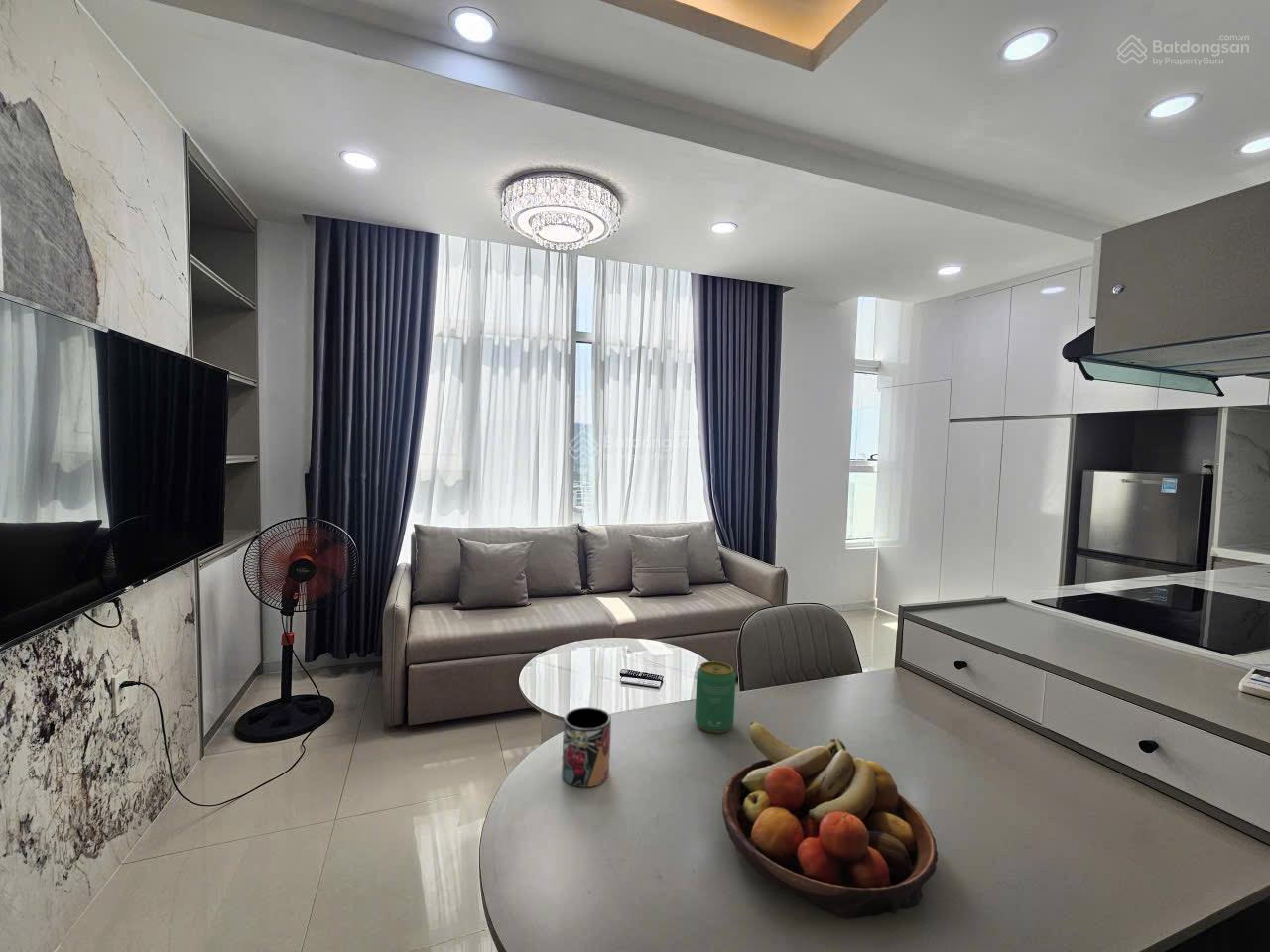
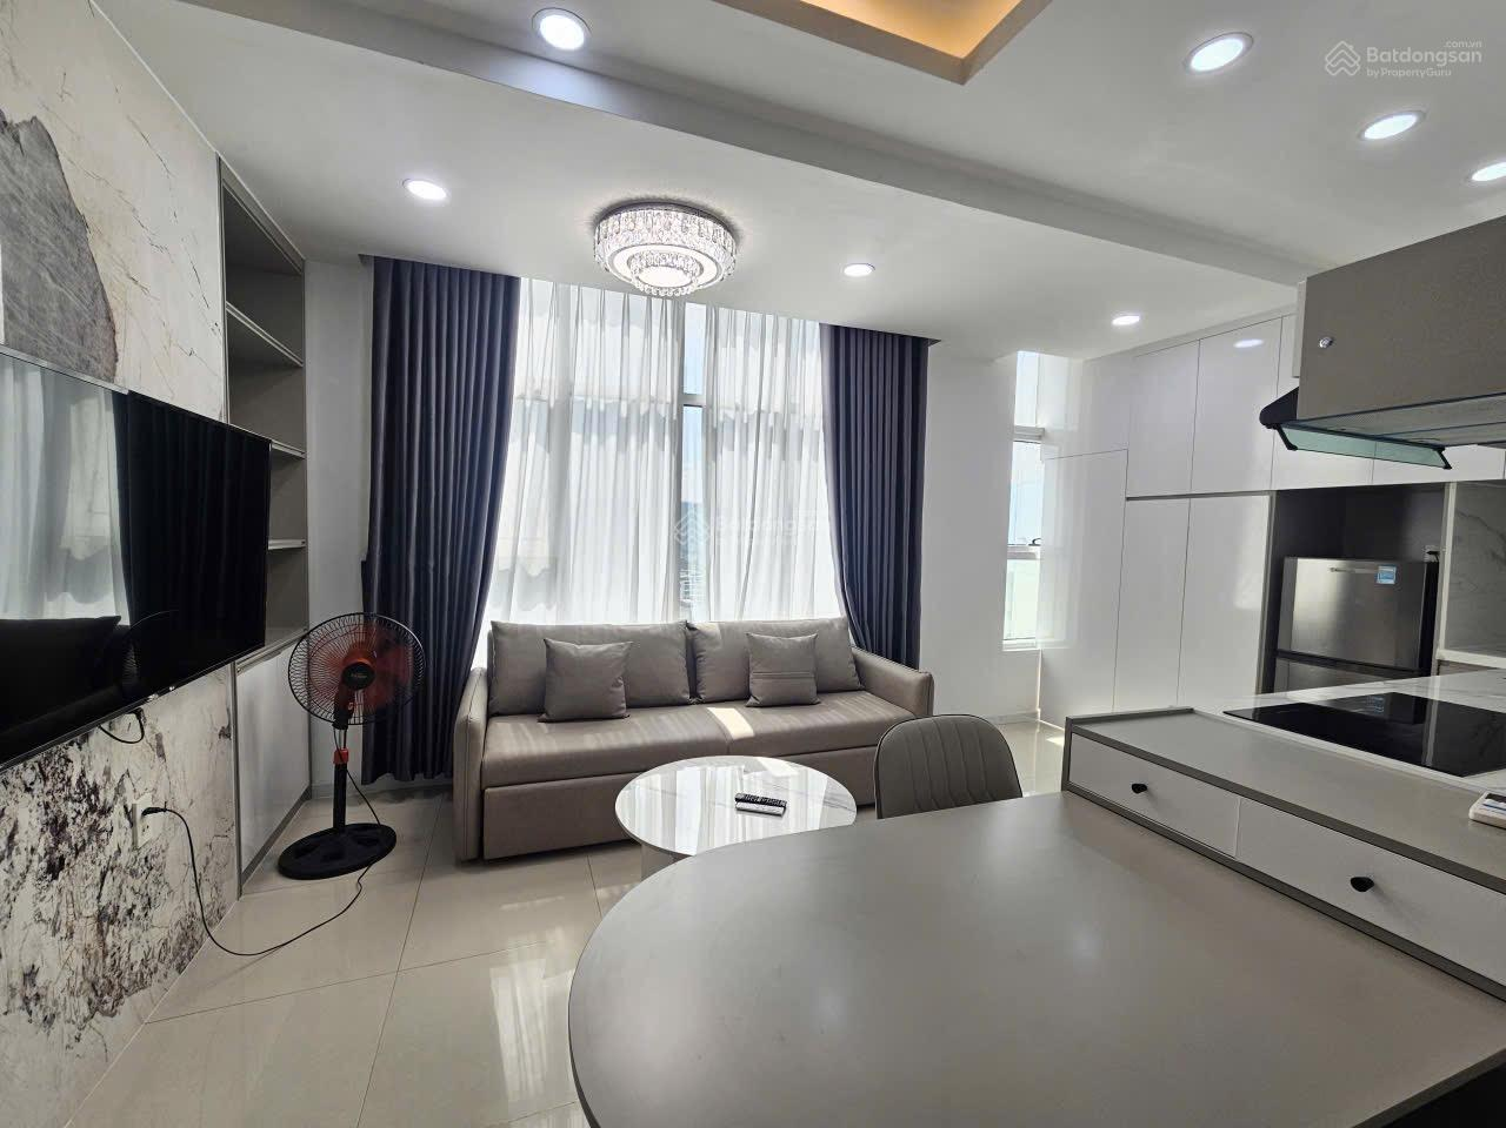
- fruit bowl (821, 803)
- mug (586, 740)
- beverage can (714, 695)
